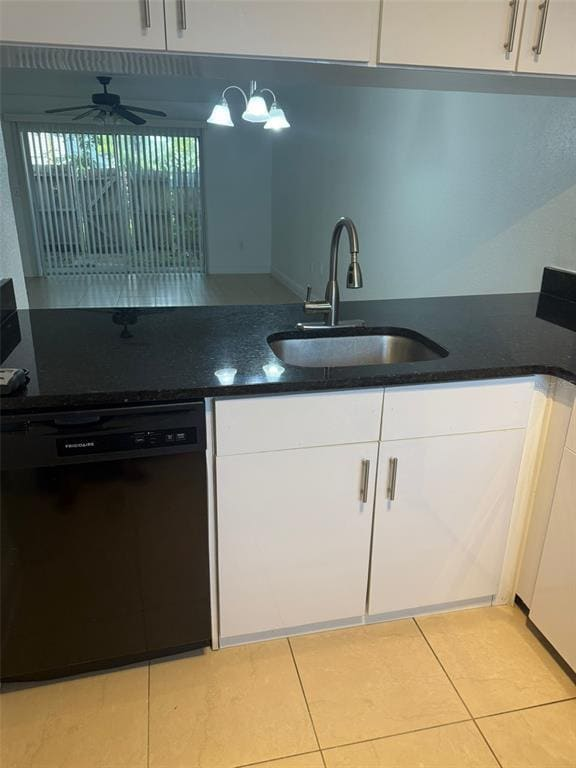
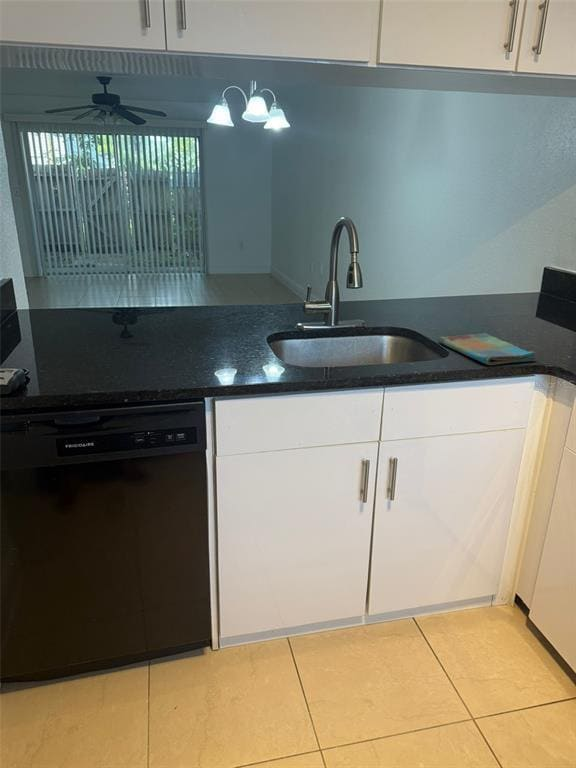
+ dish towel (485, 347)
